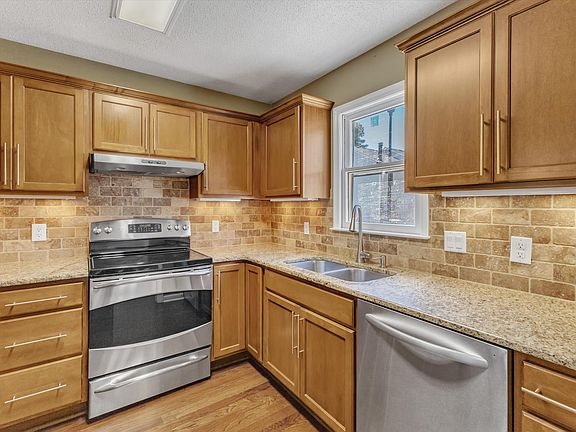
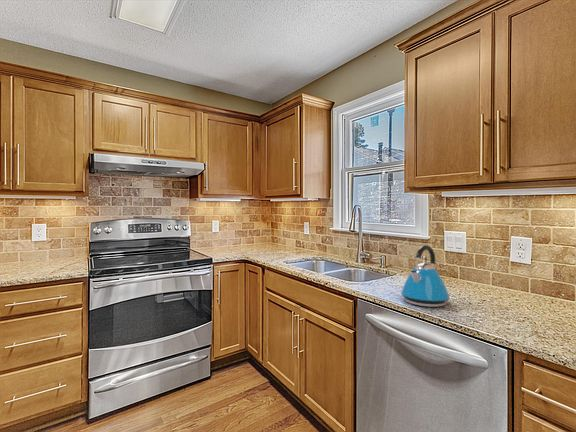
+ kettle (425, 273)
